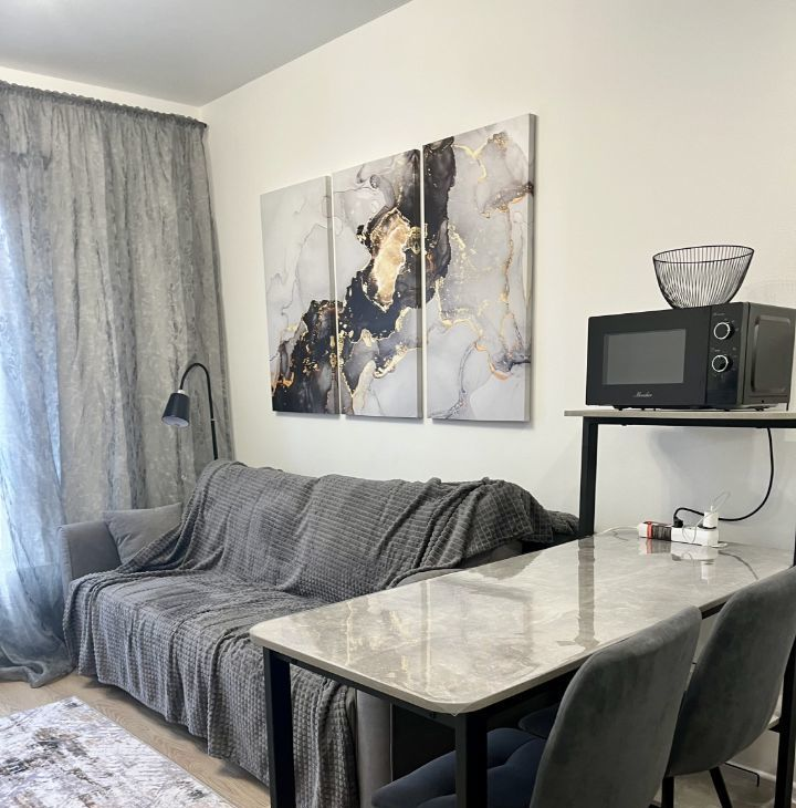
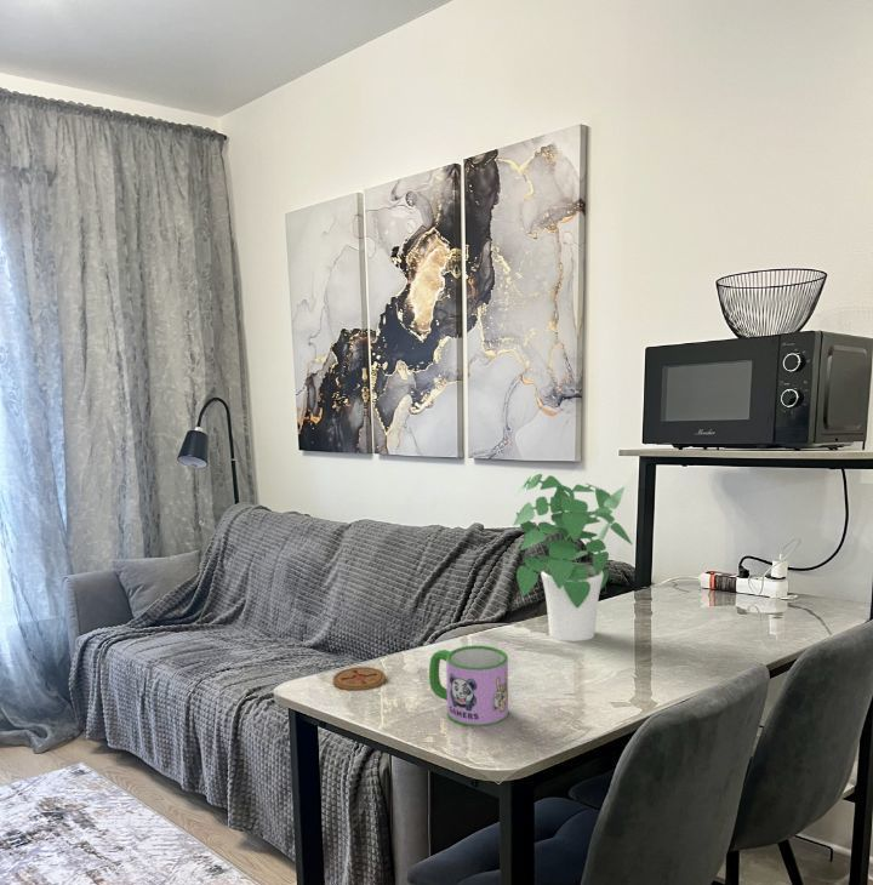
+ coaster (359, 678)
+ potted plant (565, 555)
+ mug (467, 683)
